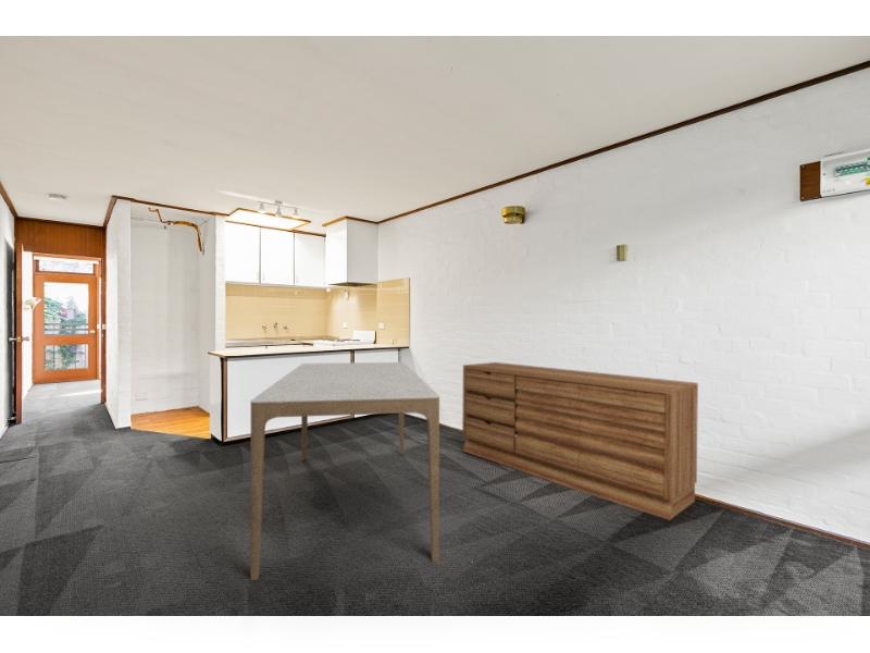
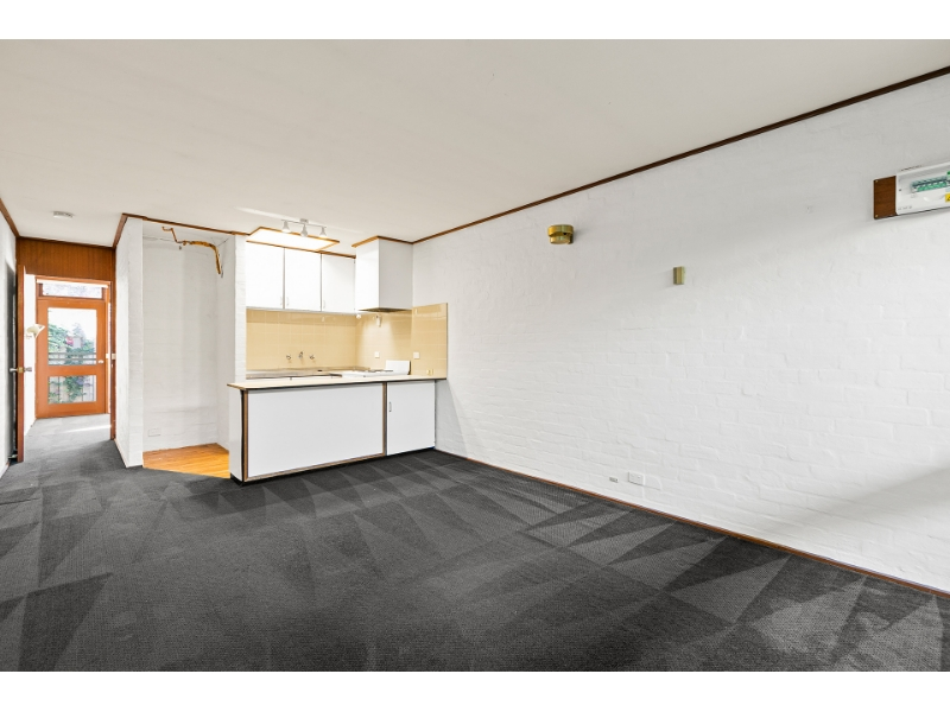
- sideboard (560, 422)
- dining table (351, 414)
